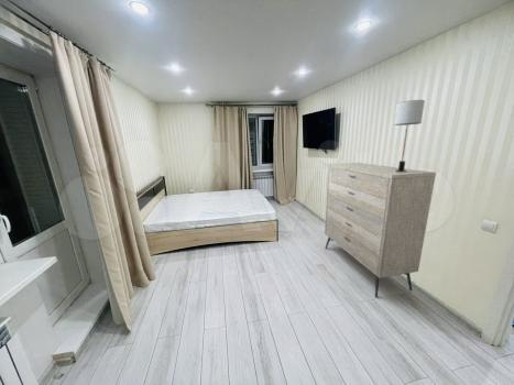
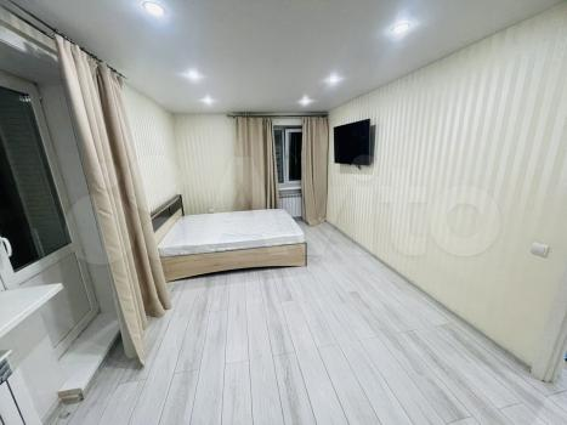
- dresser (365, 219)
- table lamp (405, 138)
